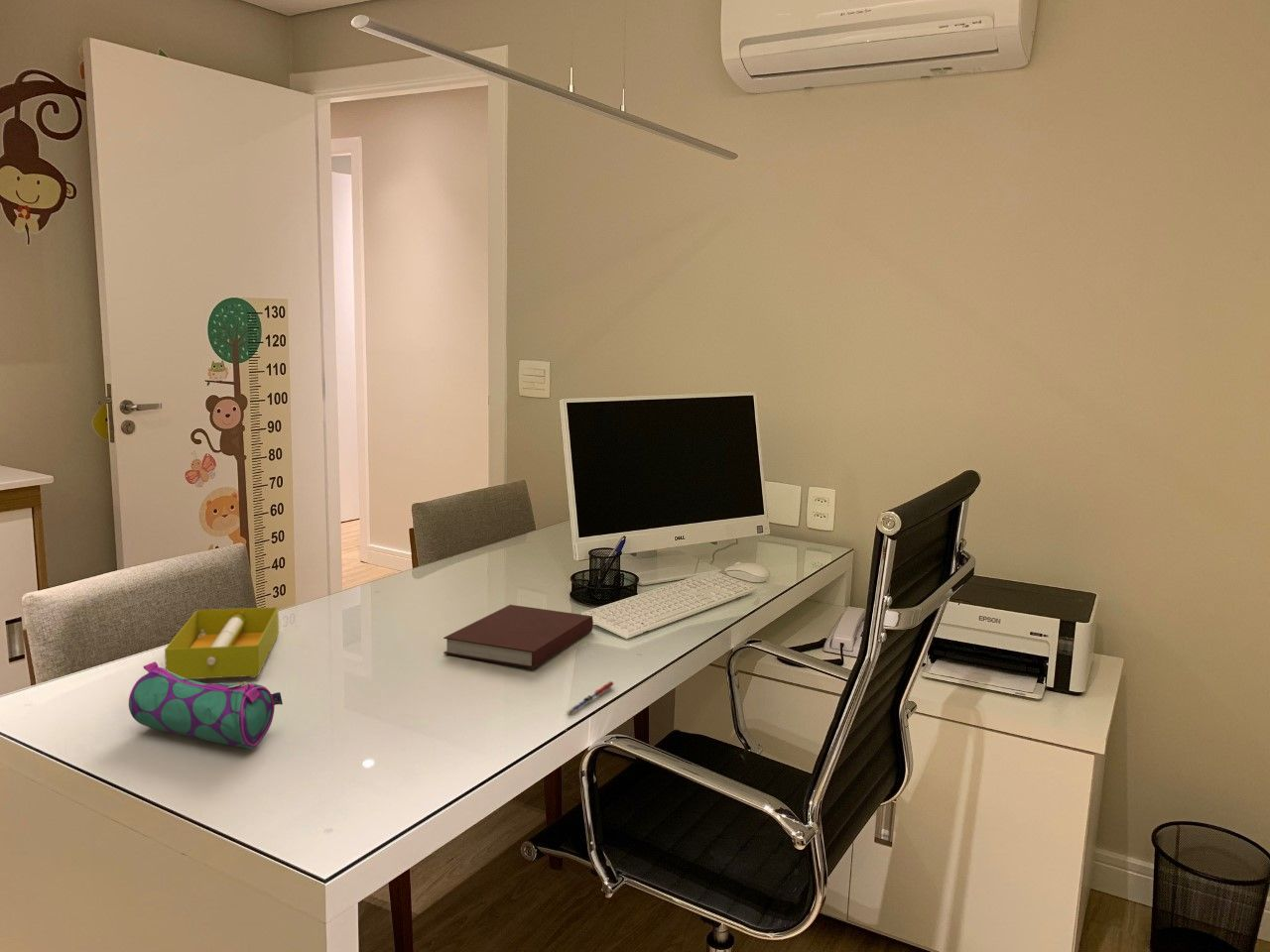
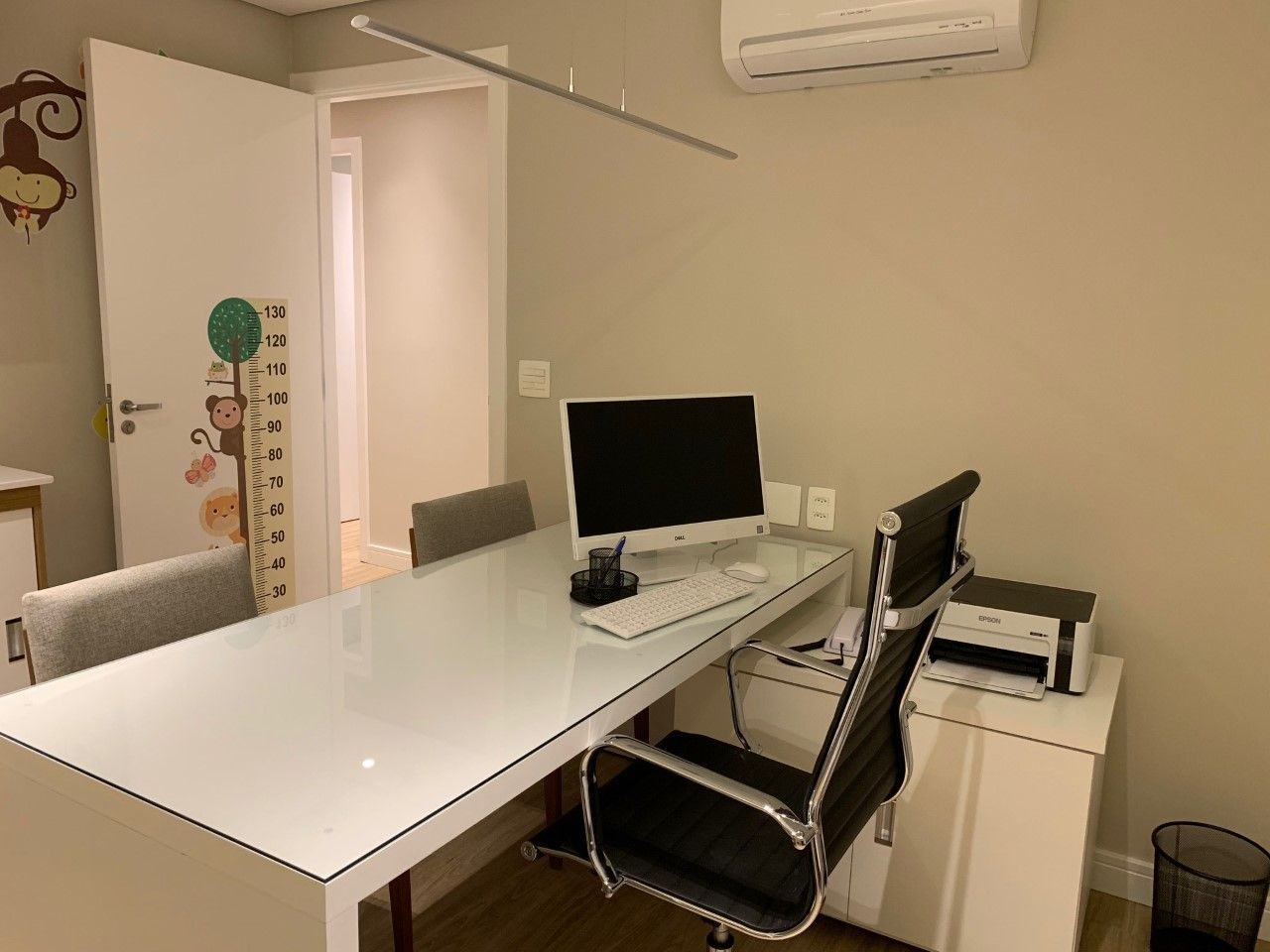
- notebook (521, 634)
- pencil case (203, 704)
- tissue box (225, 642)
- pen (590, 696)
